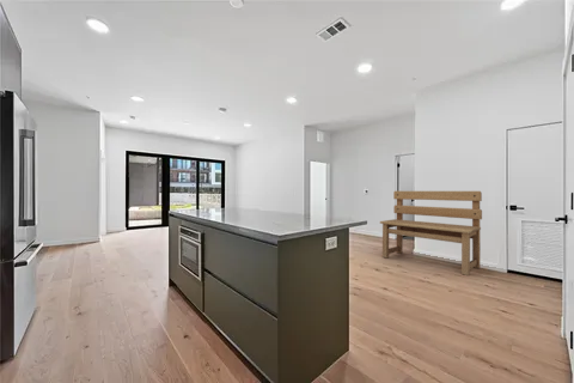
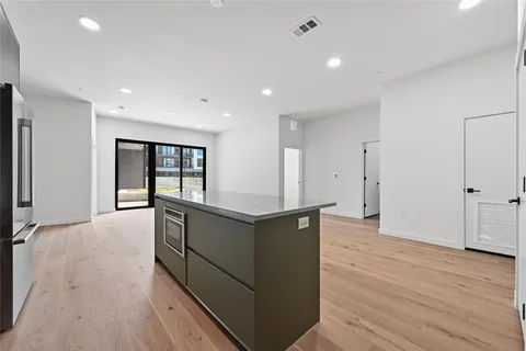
- bench (427, 226)
